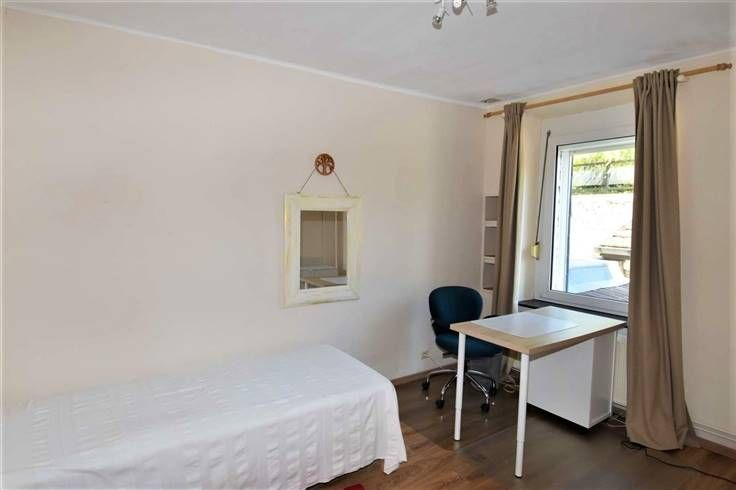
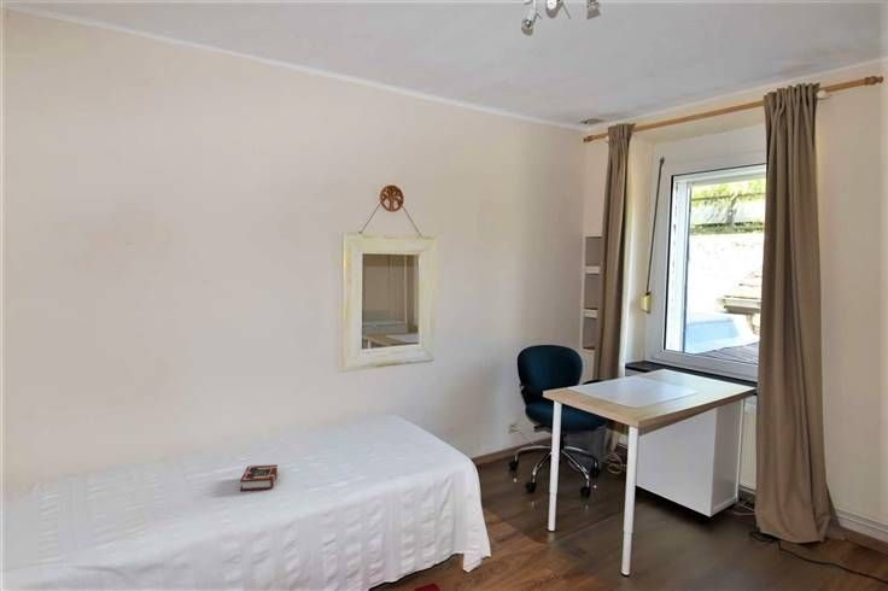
+ book (259, 476)
